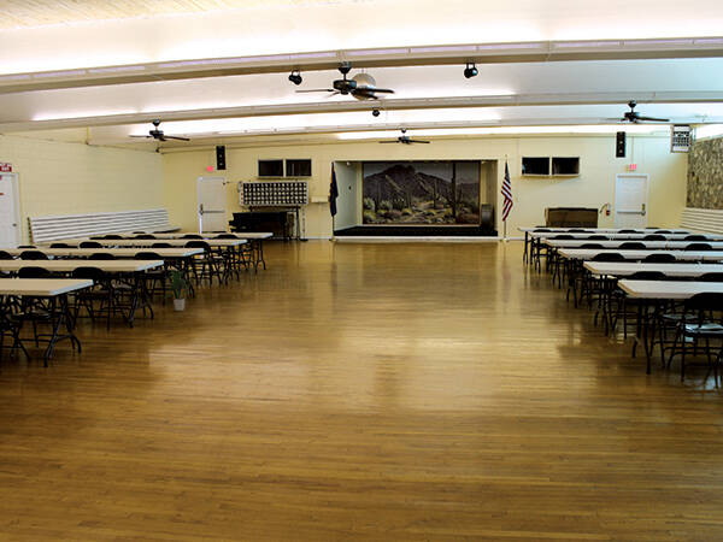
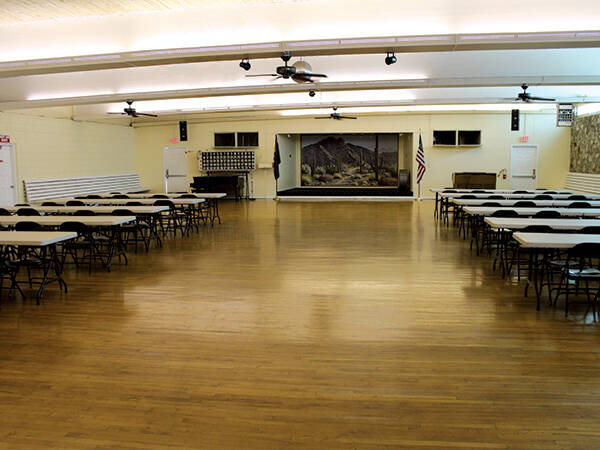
- indoor plant (177, 289)
